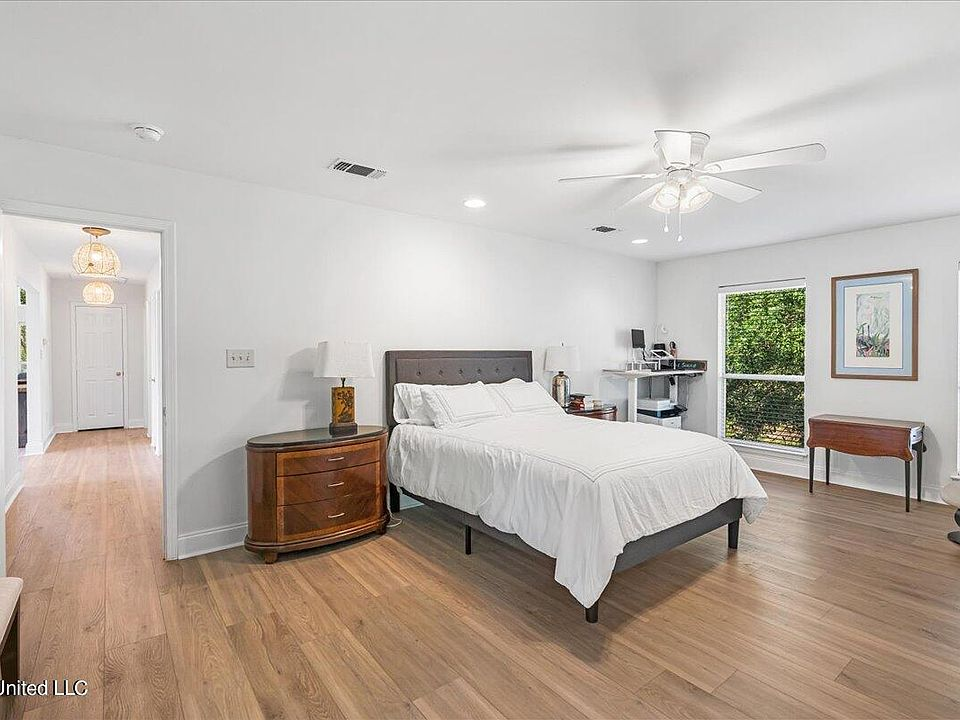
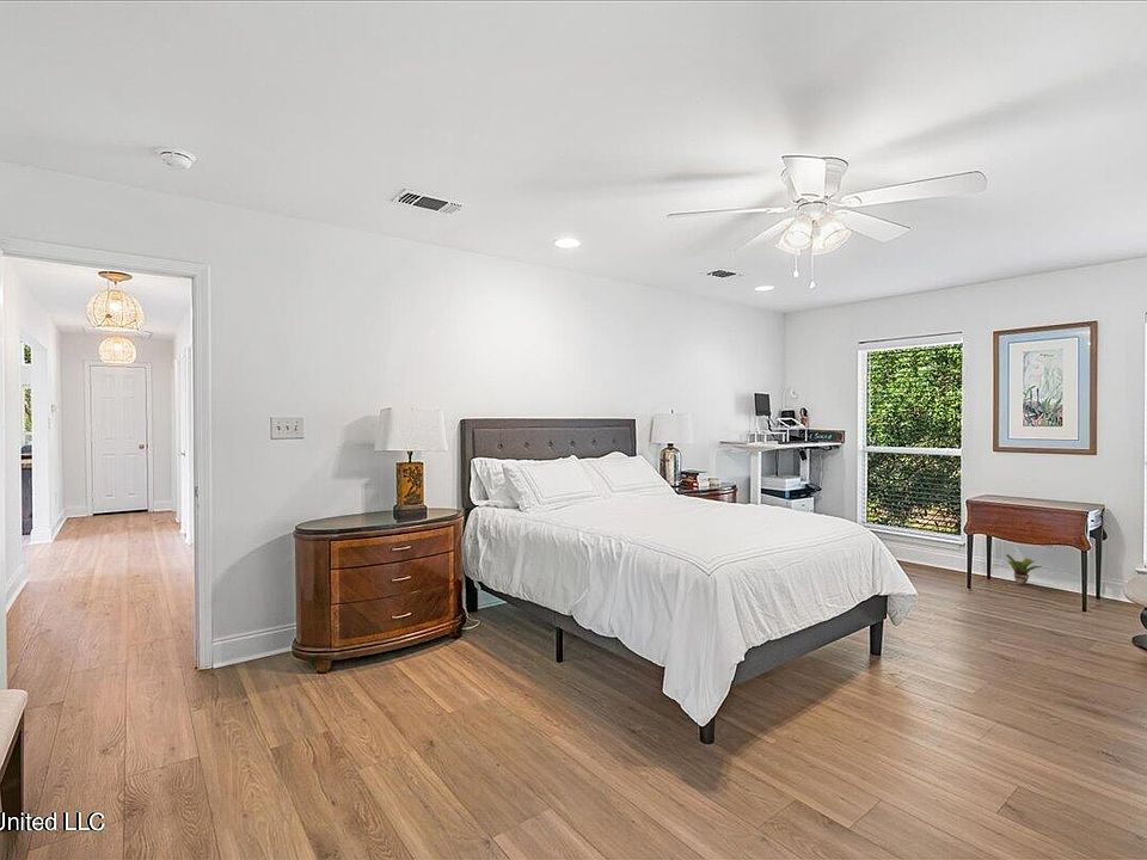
+ potted plant (1020, 570)
